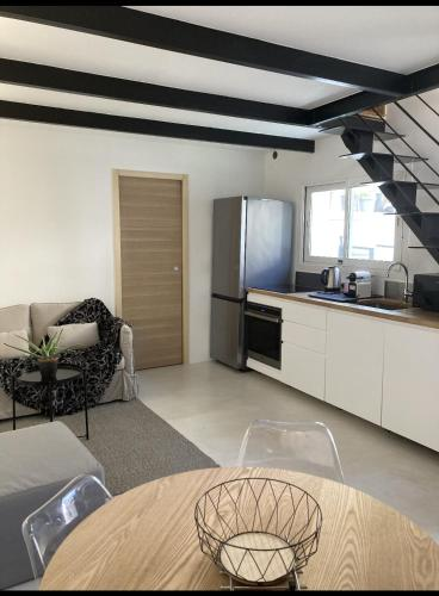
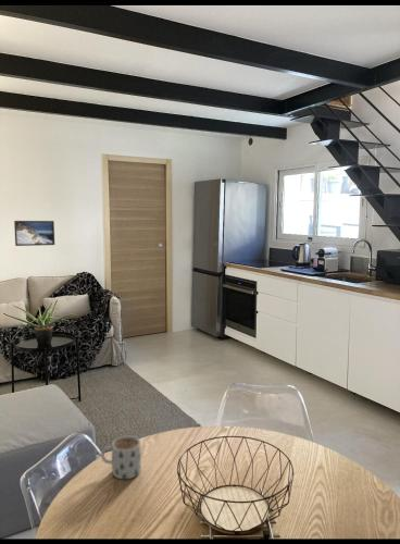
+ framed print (35, 233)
+ mug (121, 457)
